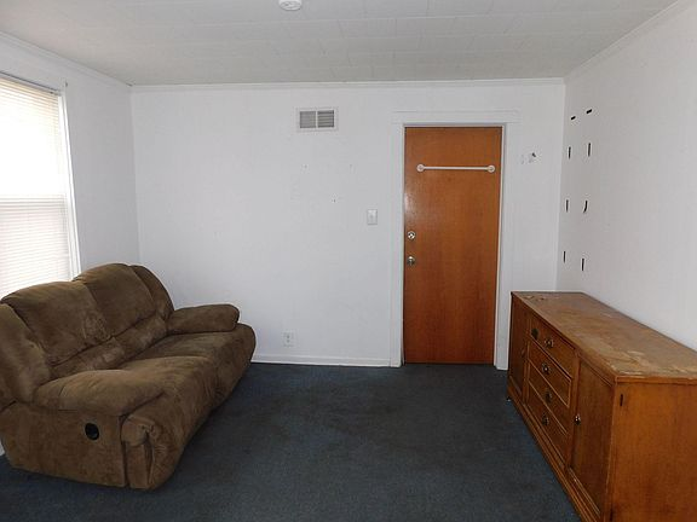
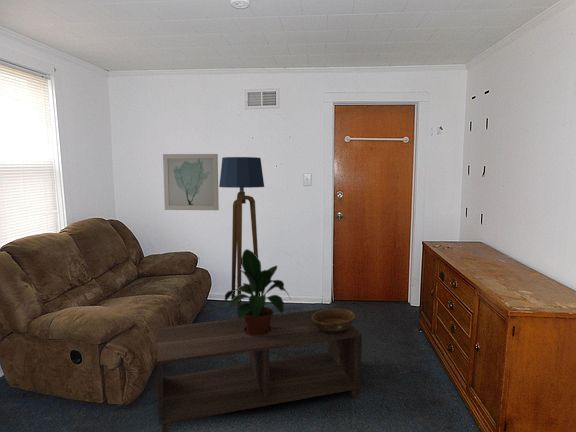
+ potted plant (259, 291)
+ coffee table (258, 362)
+ floor lamp (241, 235)
+ wall art (190, 182)
+ decorative bowl (333, 321)
